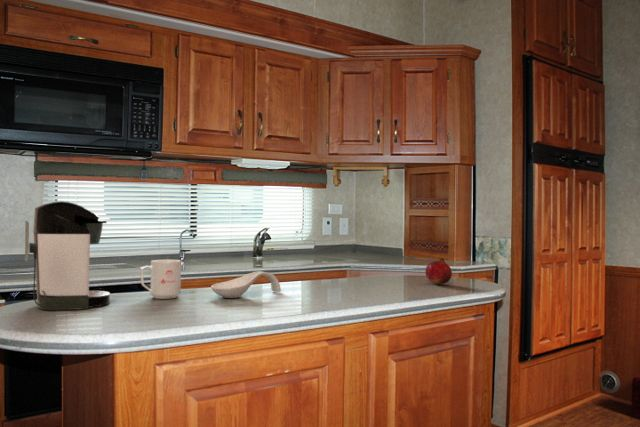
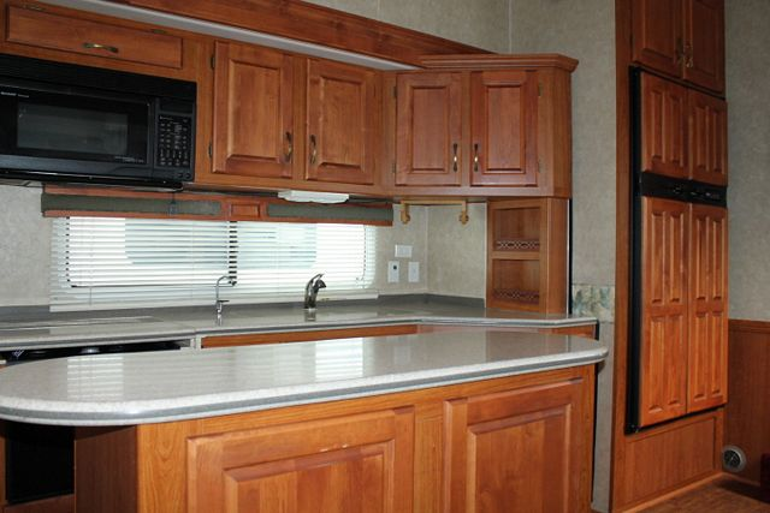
- fruit (438, 271)
- coffee maker (70, 254)
- spoon rest (246, 283)
- mug (160, 279)
